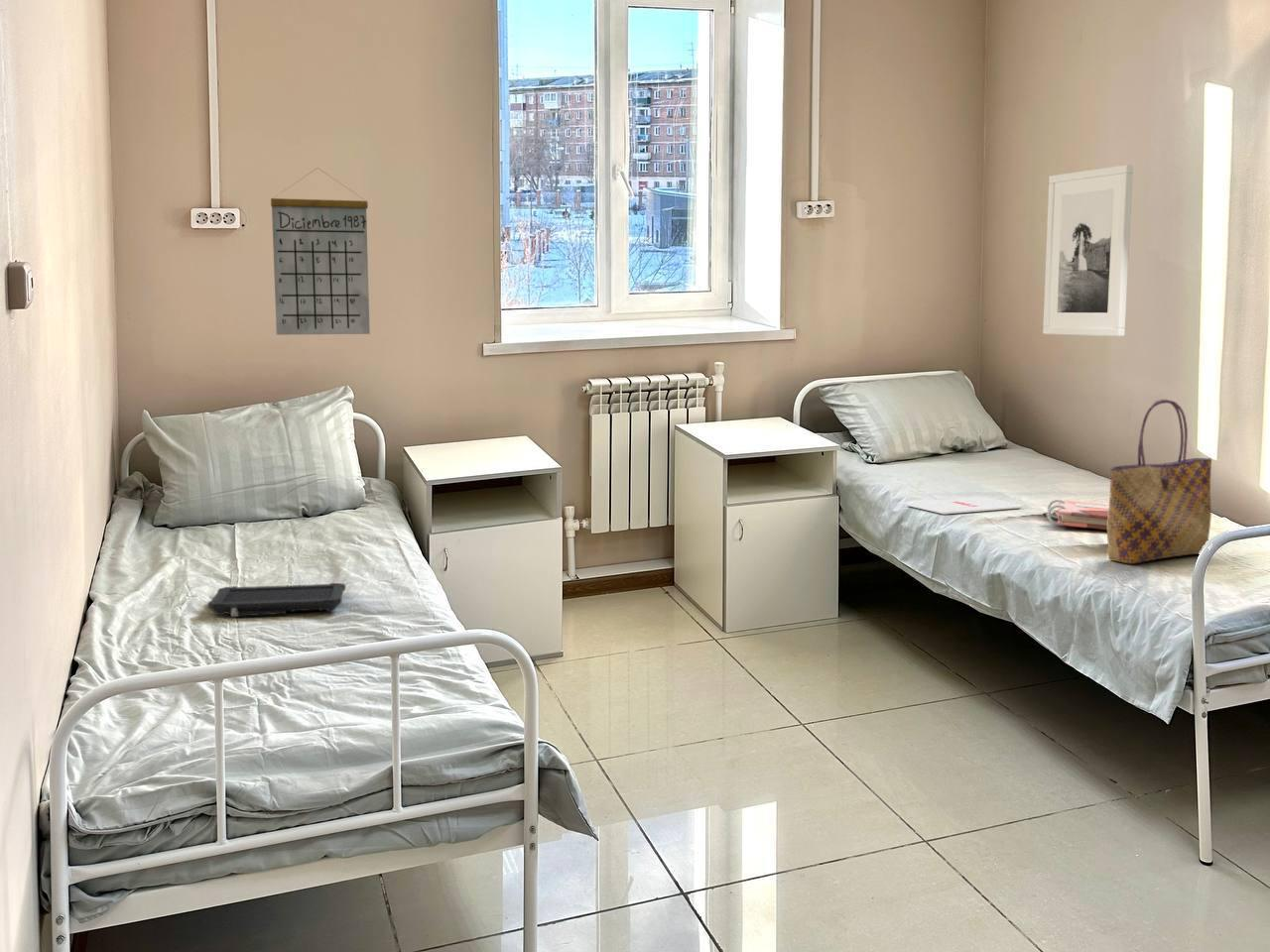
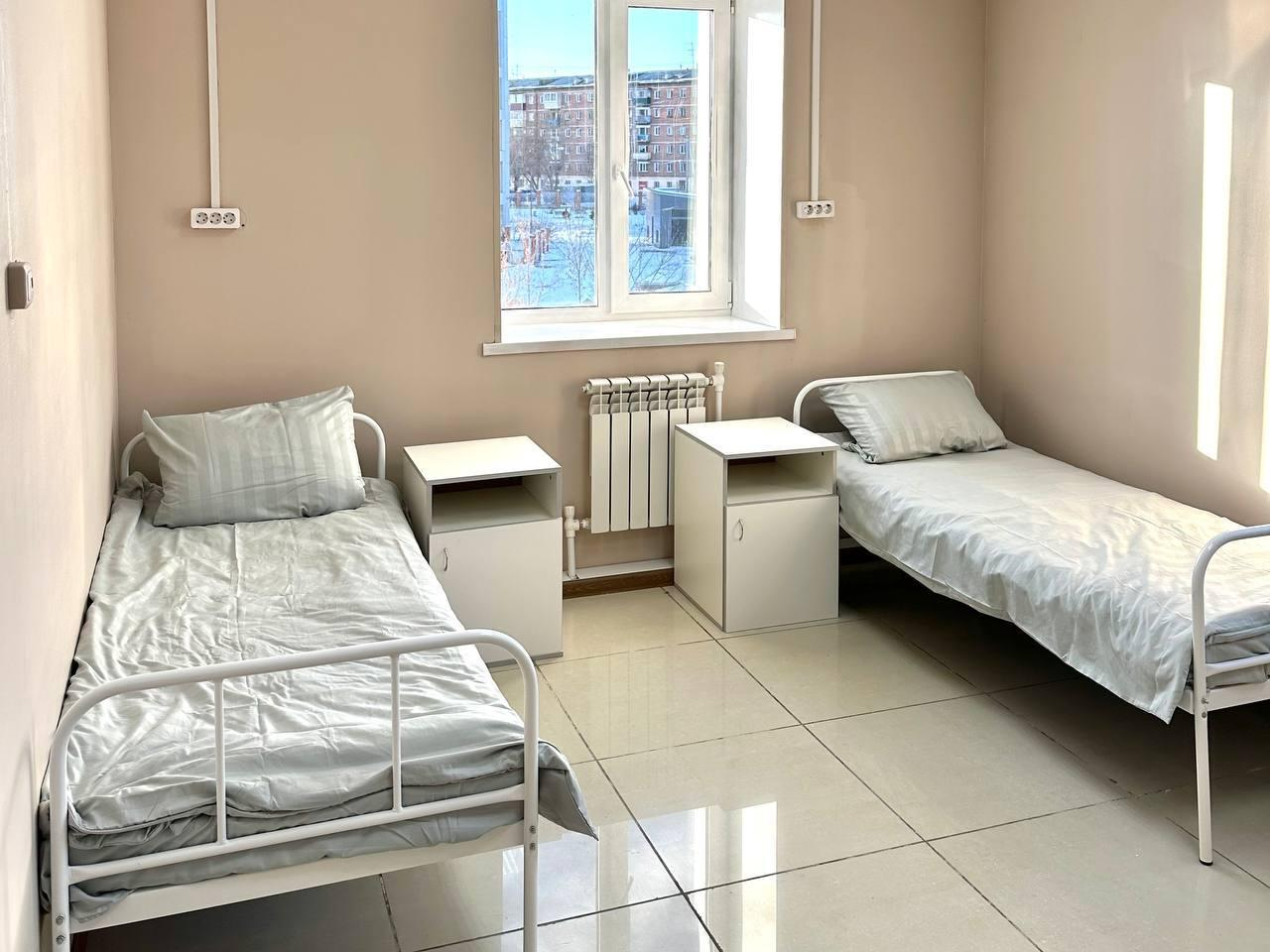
- phonebook (1091, 514)
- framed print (1085, 253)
- tablet (279, 599)
- magazine (963, 505)
- calendar (320, 251)
- tote bag (1162, 478)
